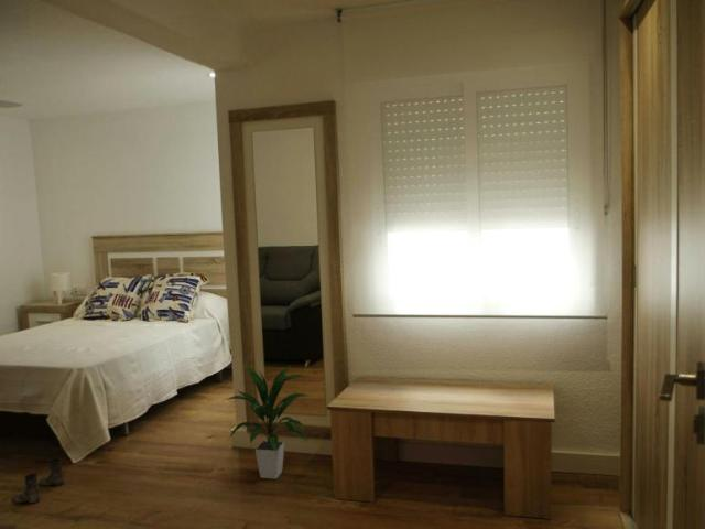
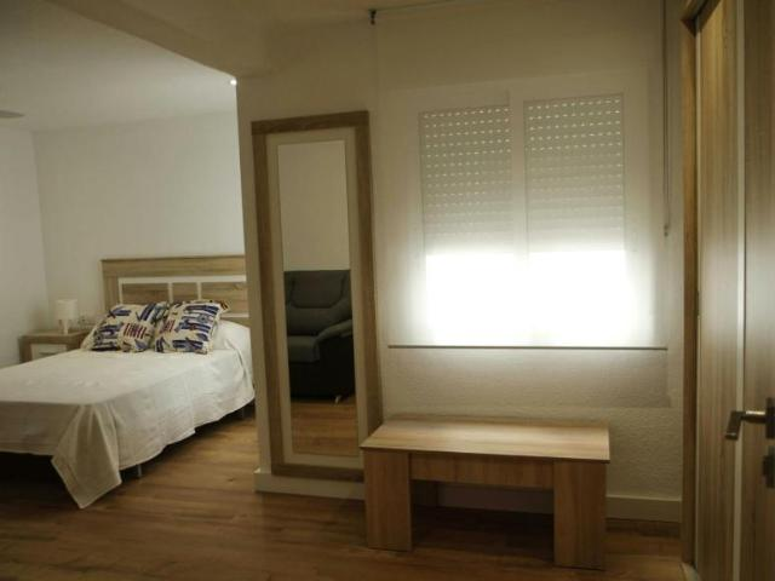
- boots (36, 479)
- indoor plant (272, 418)
